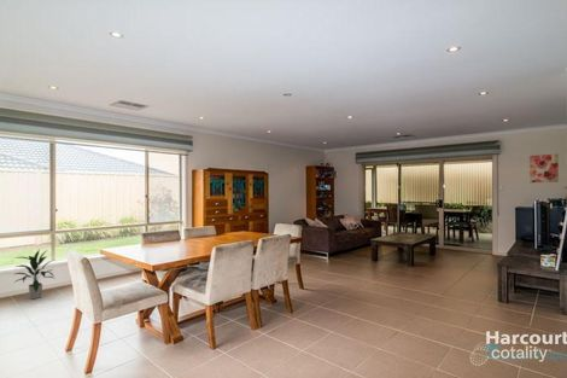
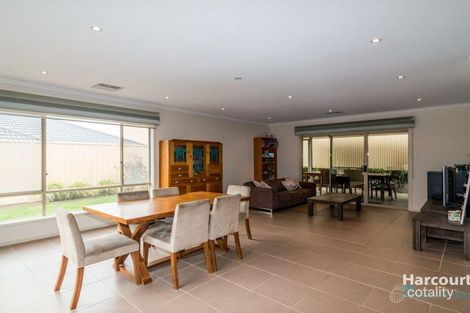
- indoor plant (34, 273)
- wall art (543, 168)
